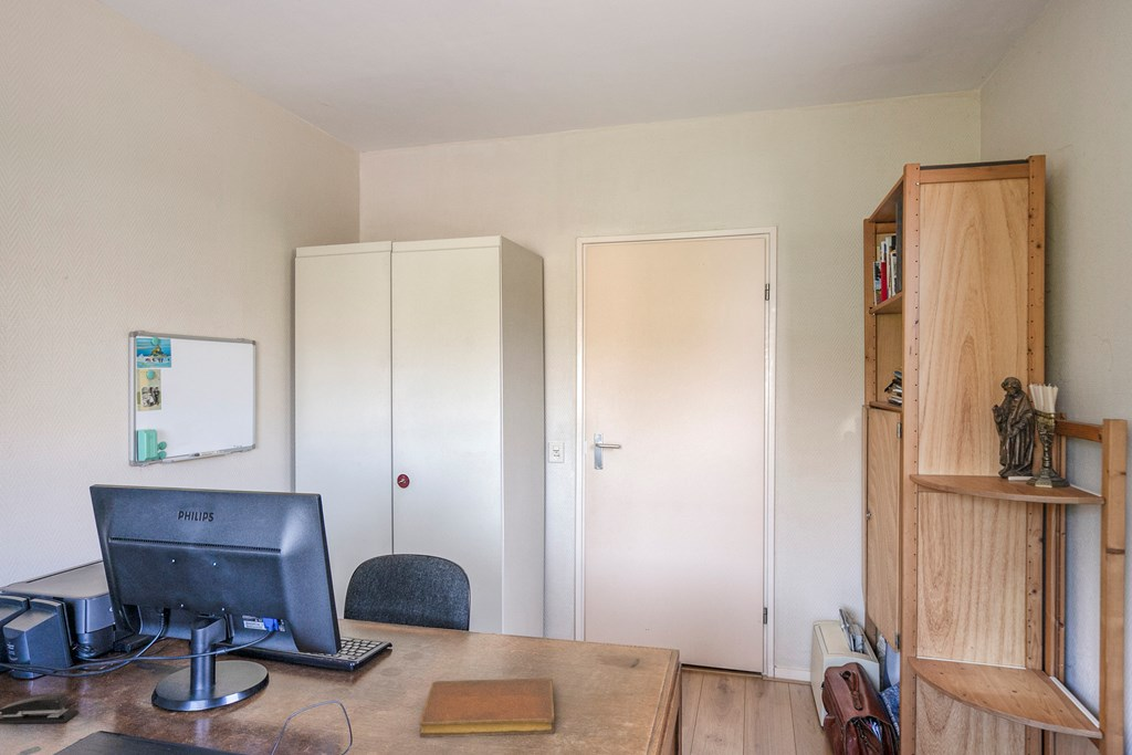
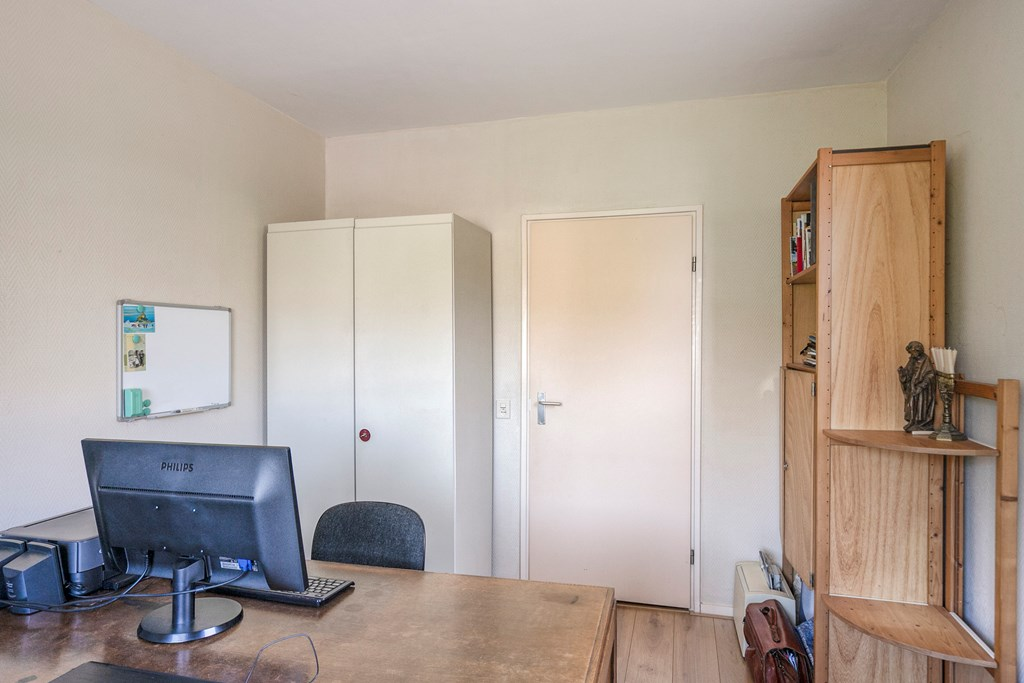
- stapler (36, 707)
- notebook (490, 704)
